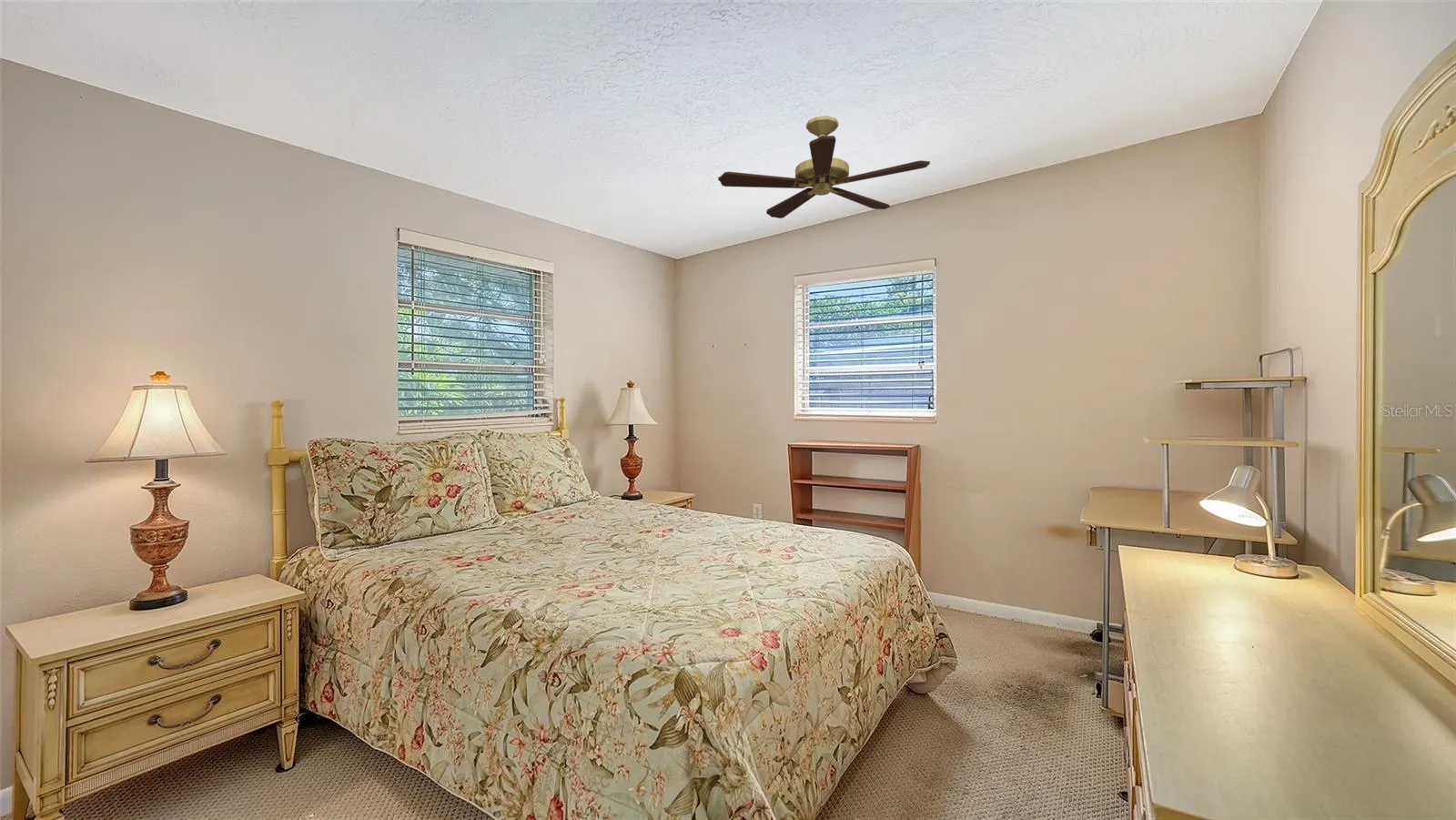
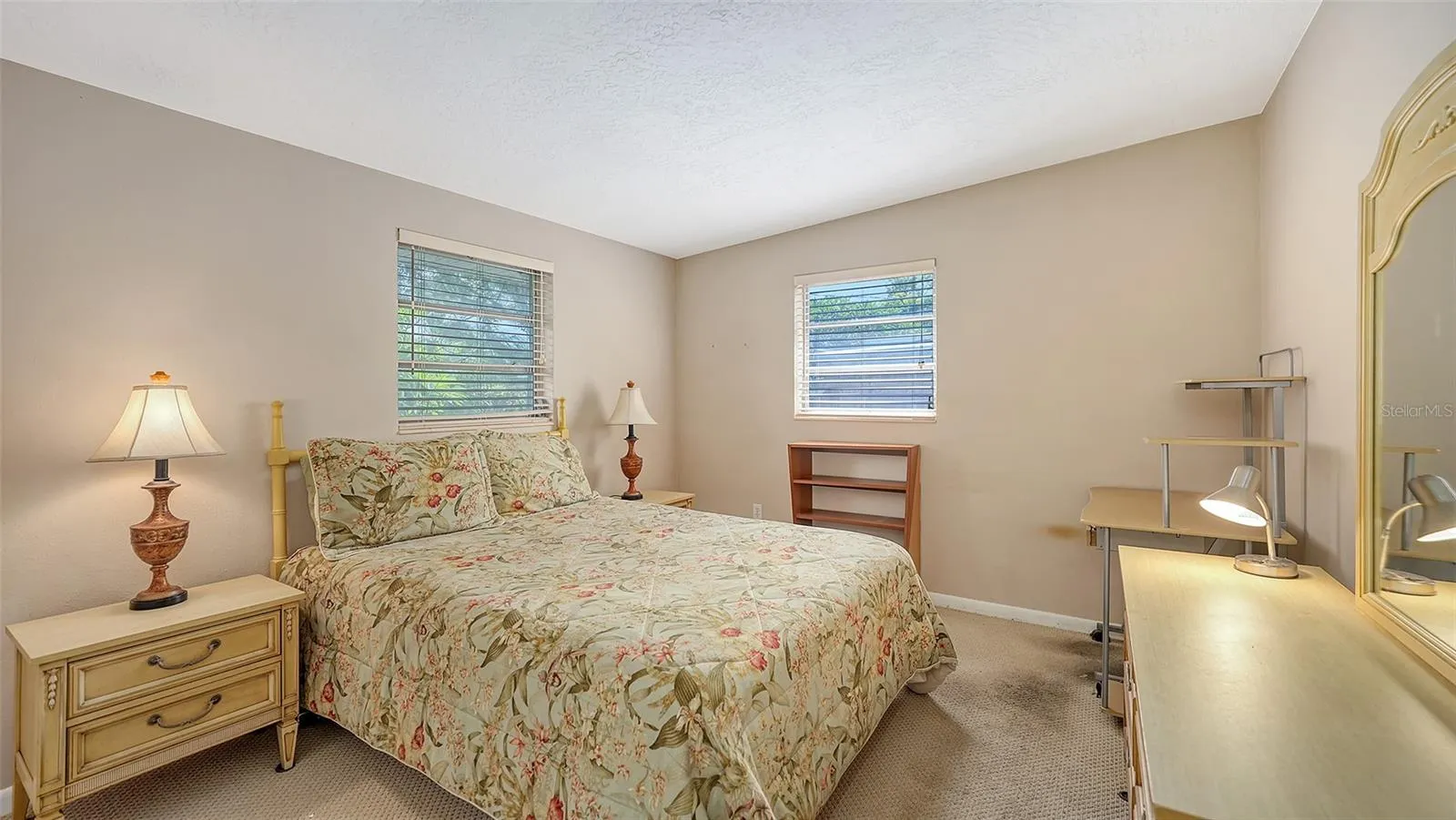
- ceiling fan (820, 155)
